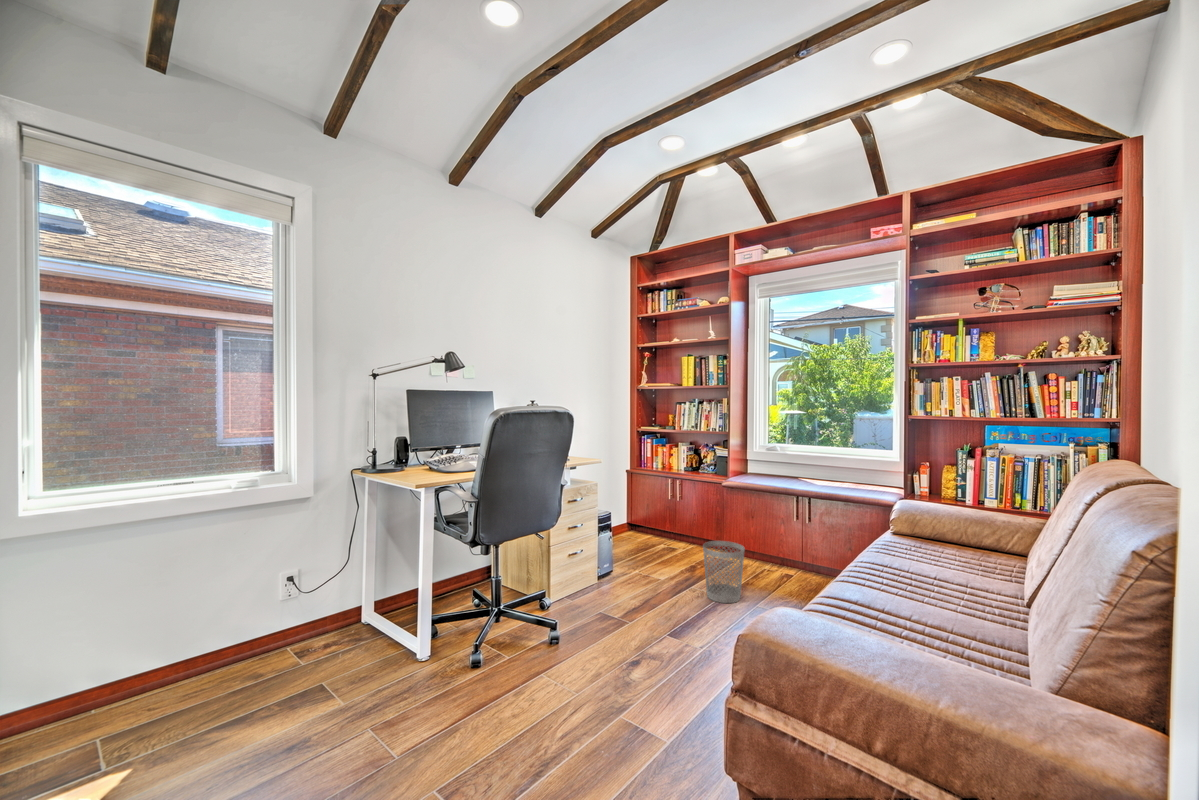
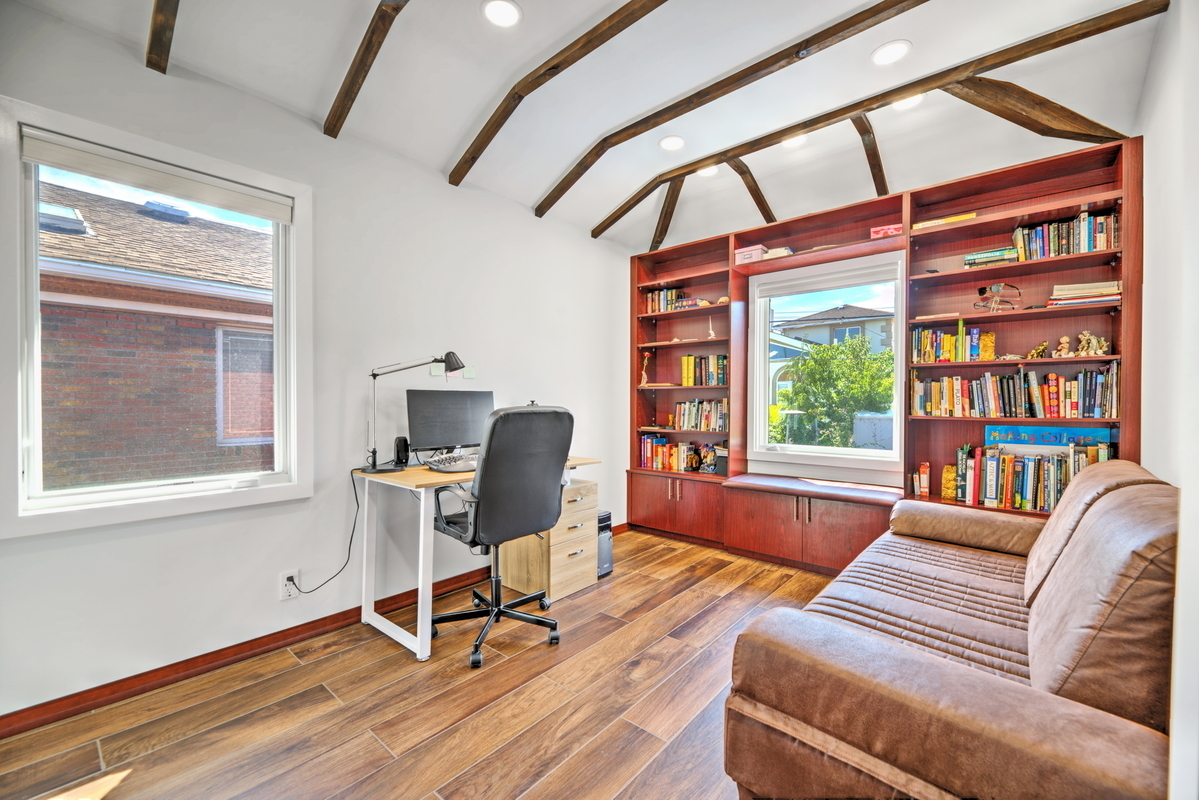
- wastebasket (723, 572)
